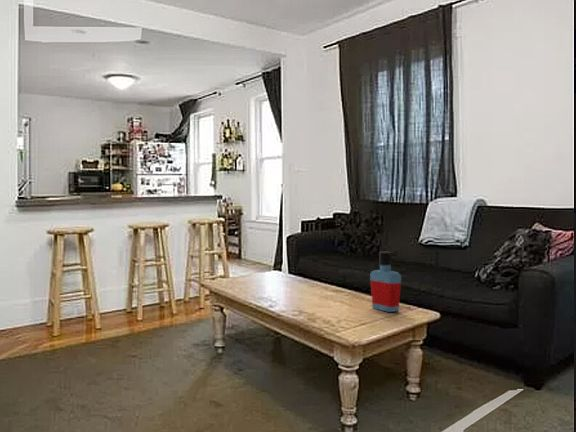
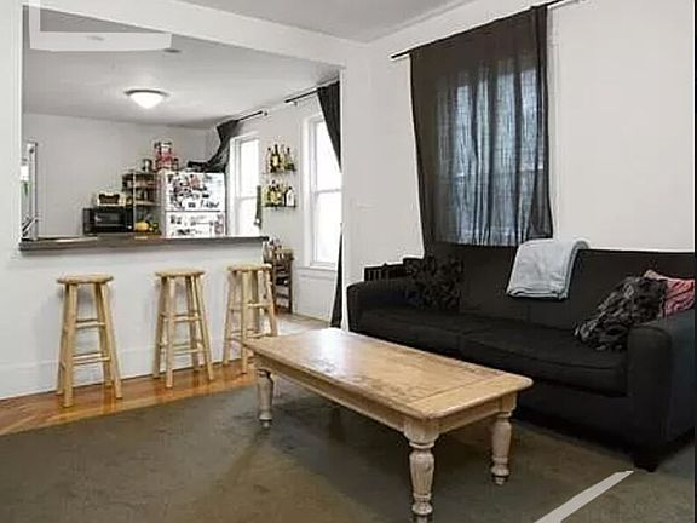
- bottle (385, 280)
